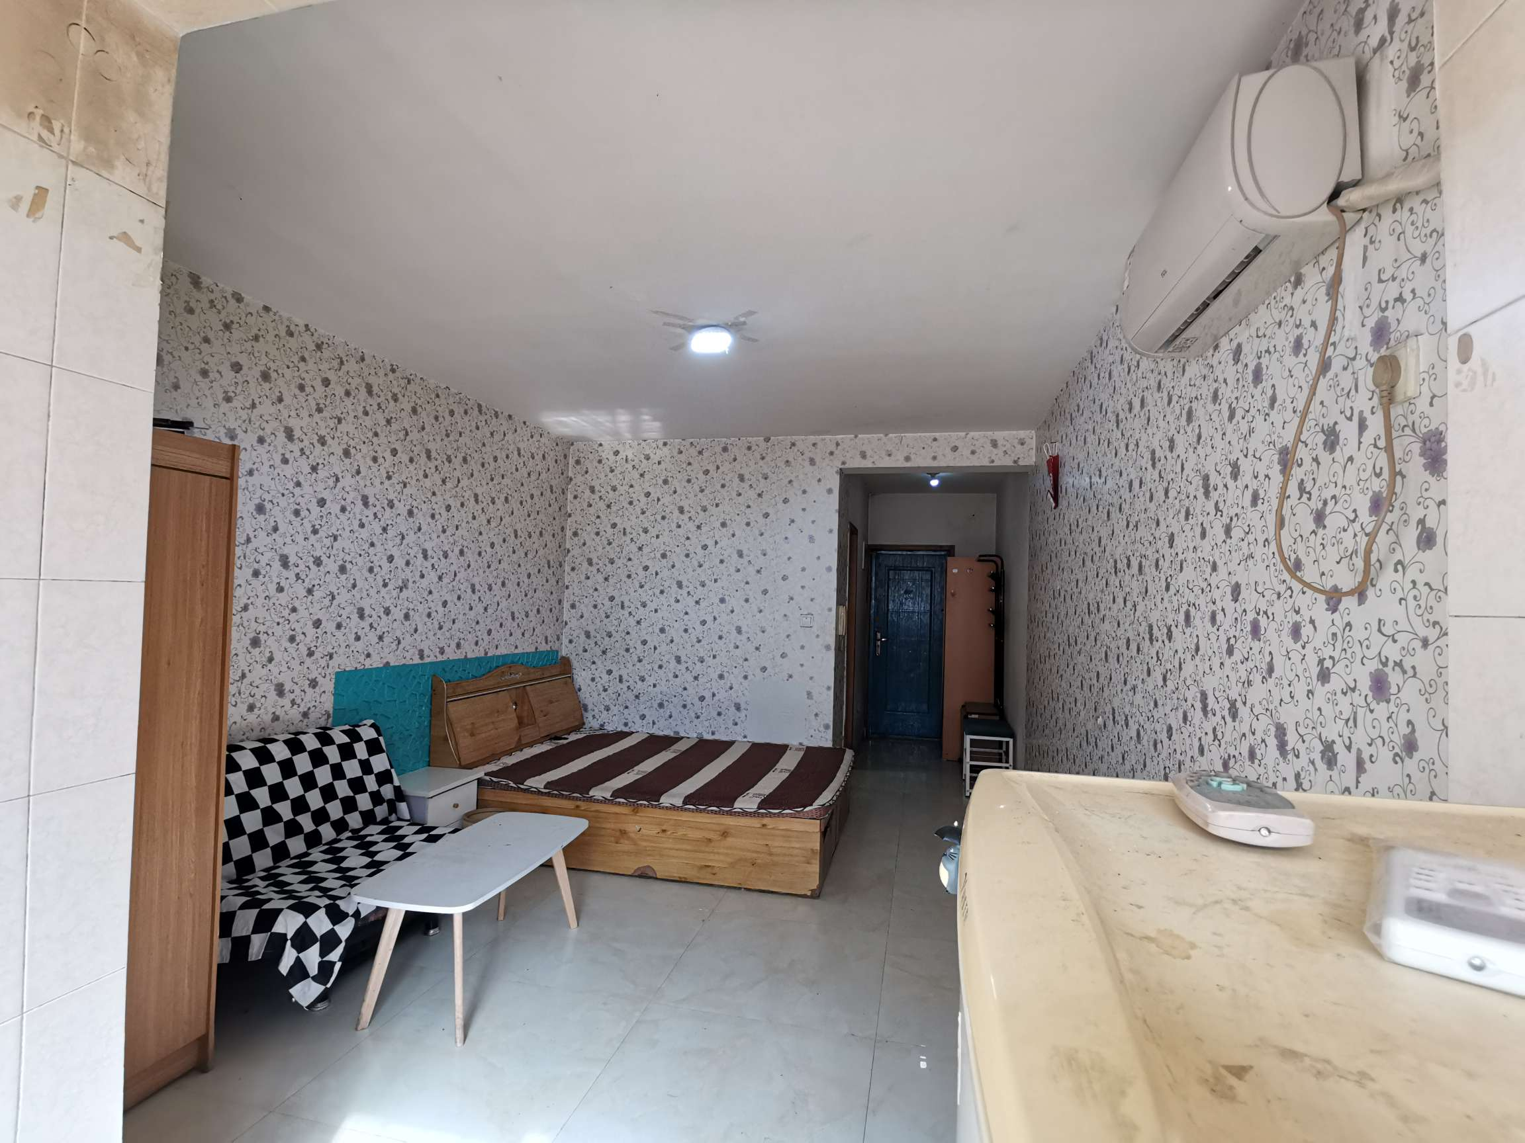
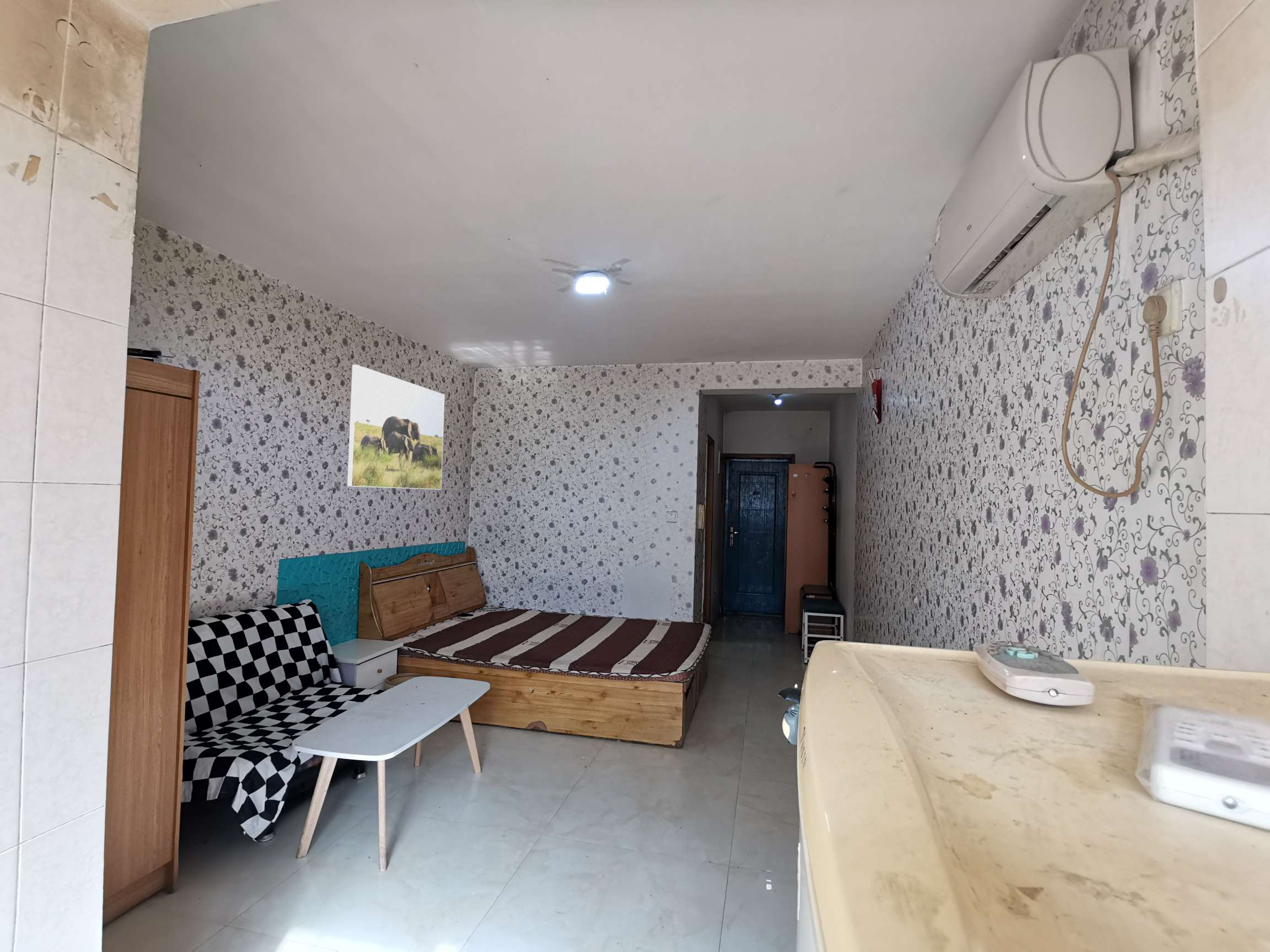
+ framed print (402, 434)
